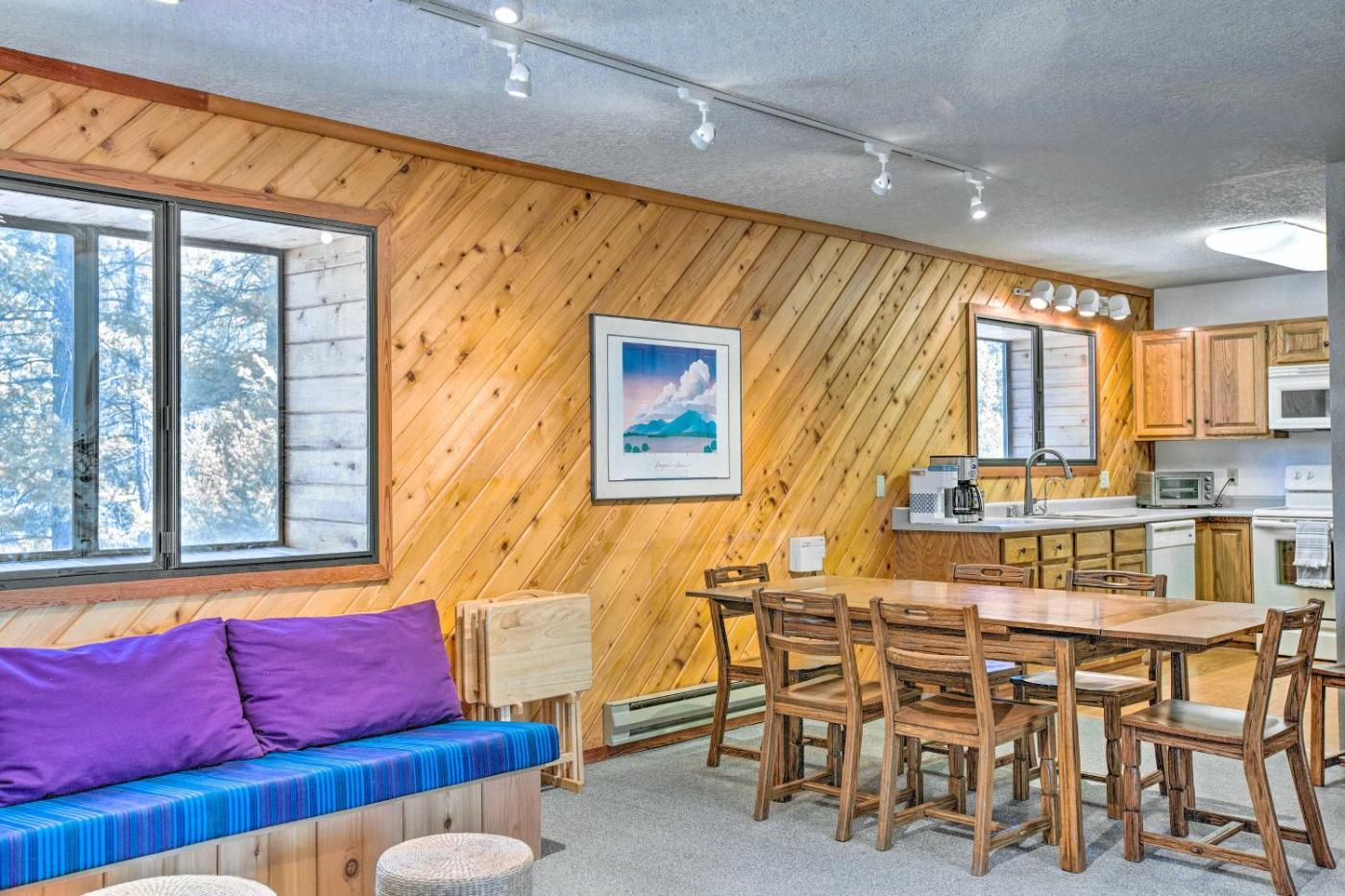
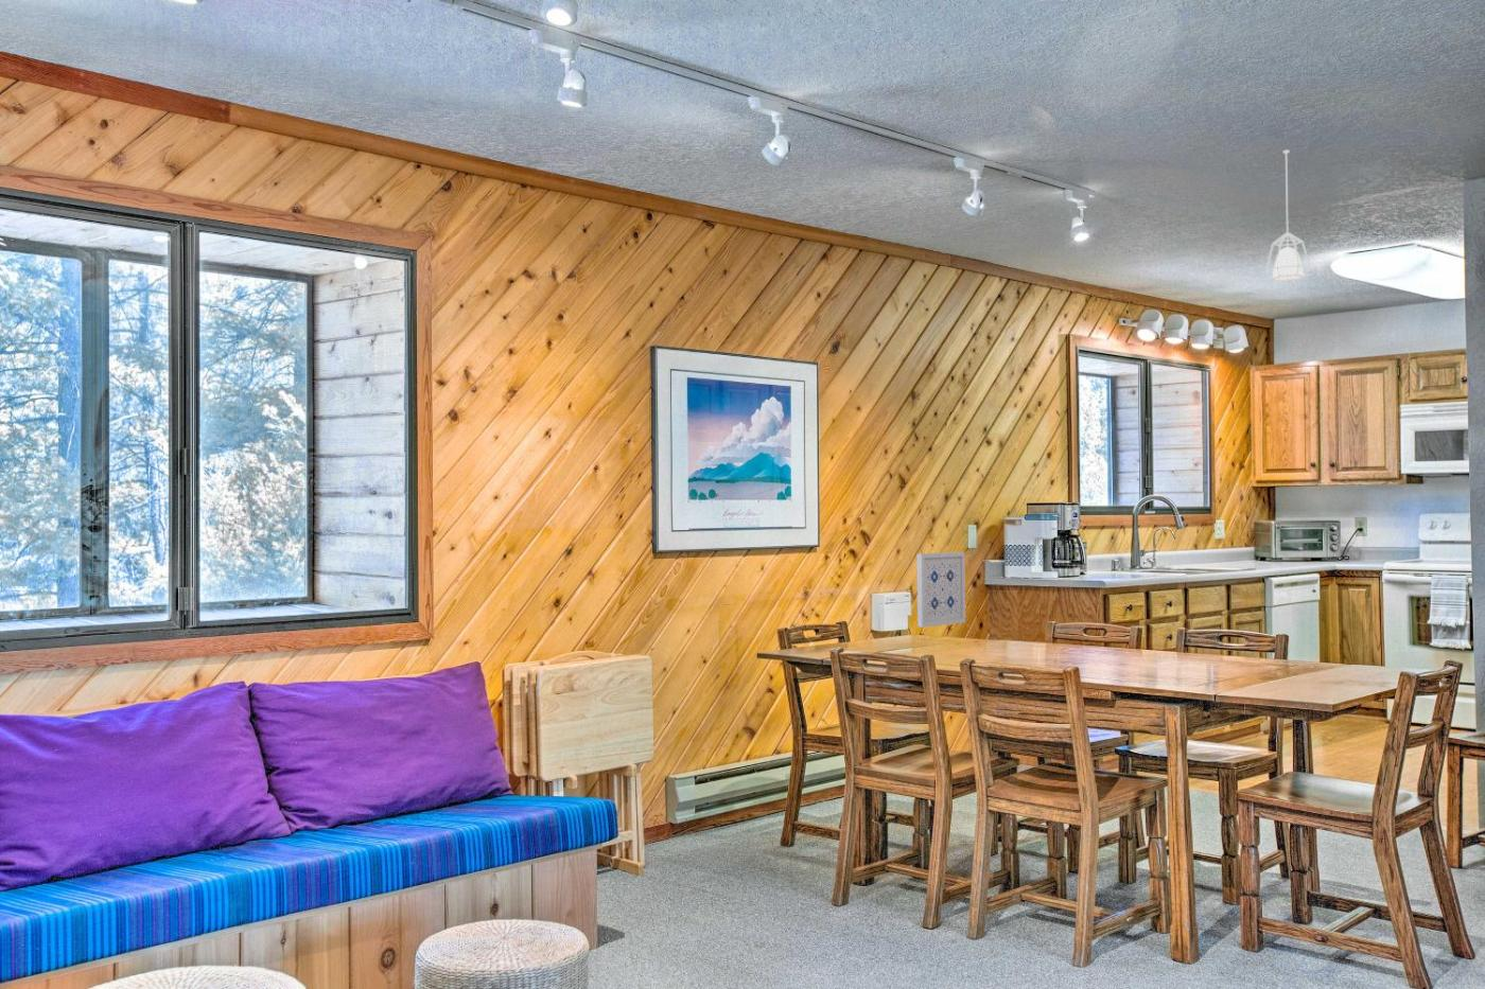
+ pendant lamp (1286, 214)
+ wall art (941, 588)
